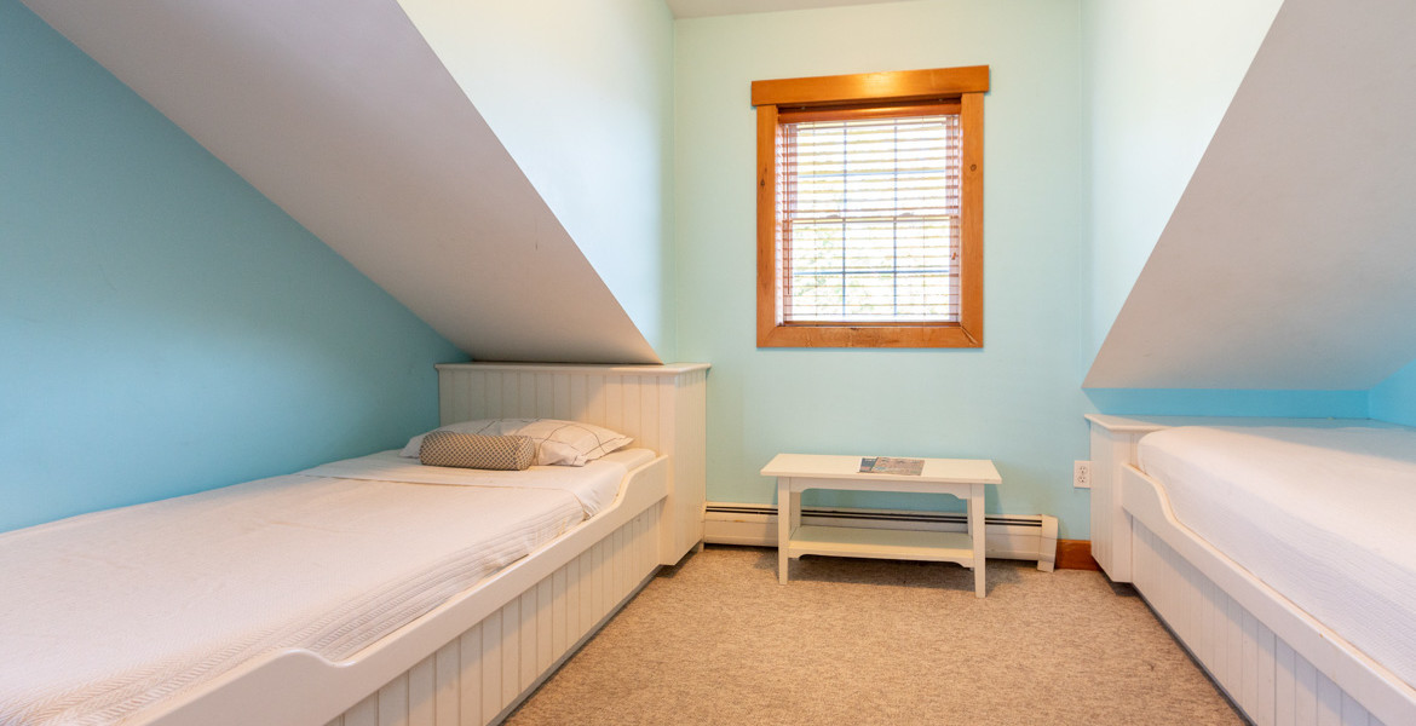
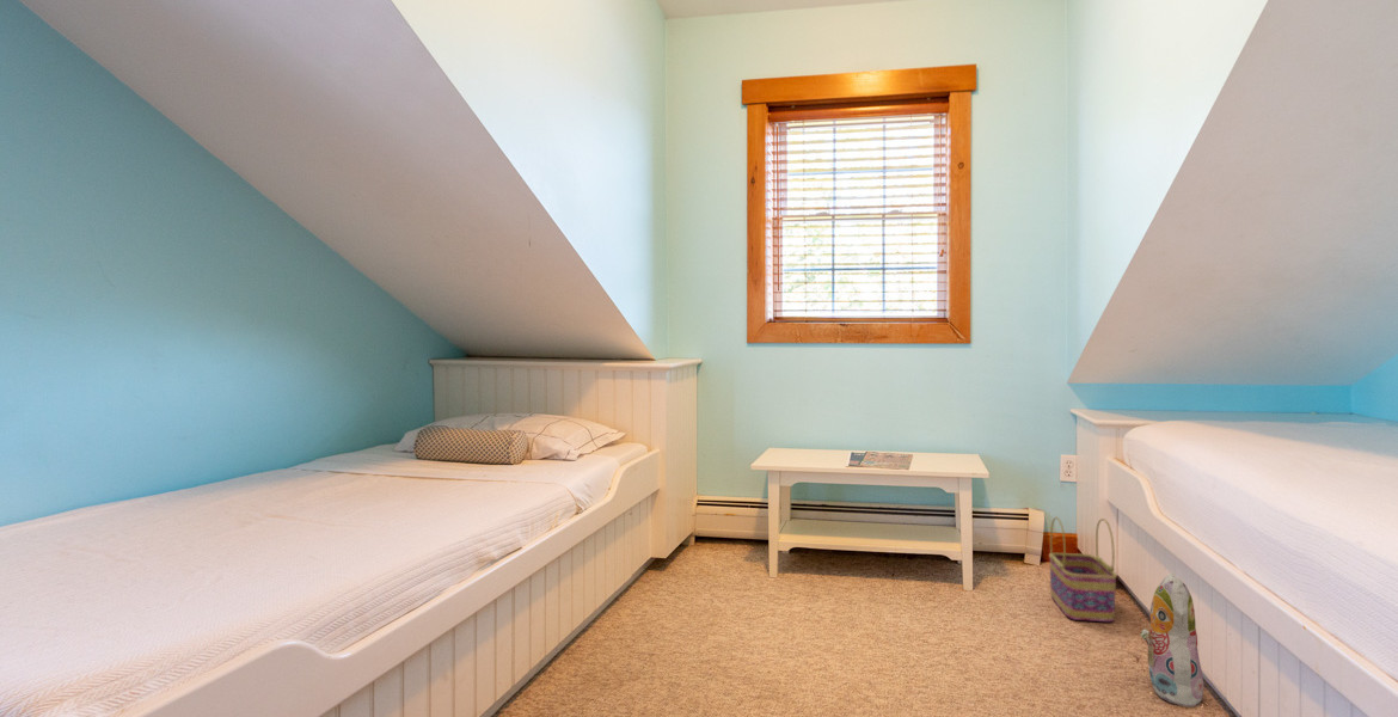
+ plush toy (1170, 632)
+ basket (1080, 563)
